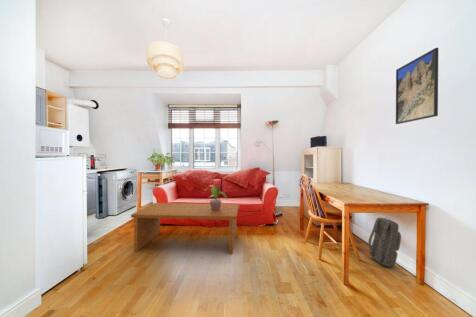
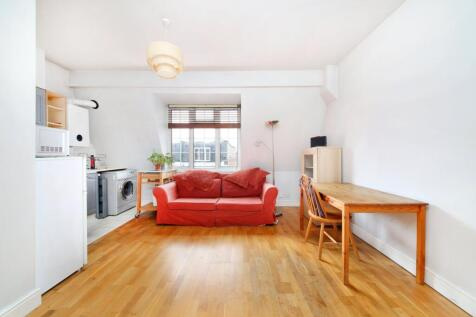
- potted plant (215, 197)
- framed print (414, 90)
- backpack (384, 240)
- coffee table (190, 218)
